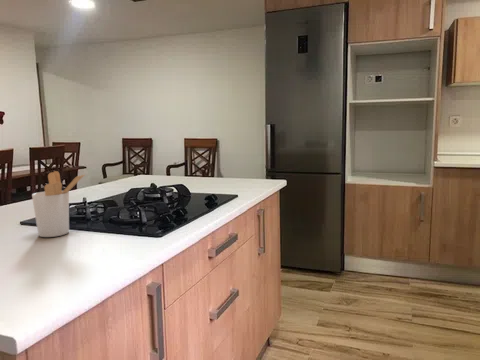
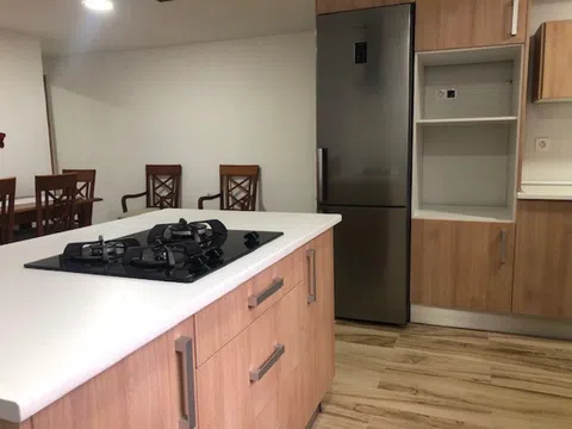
- utensil holder (61, 202)
